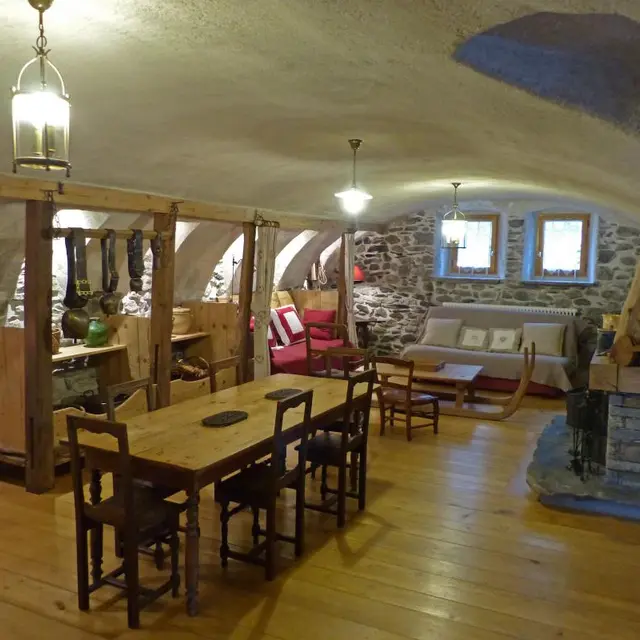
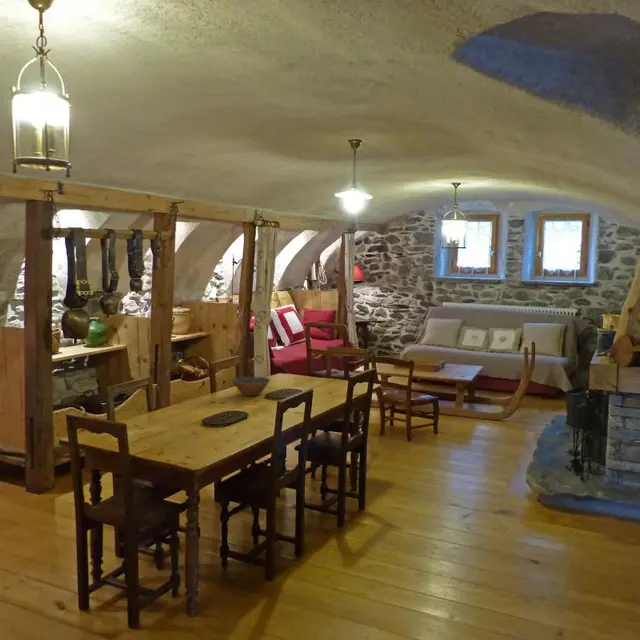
+ bowl (250, 387)
